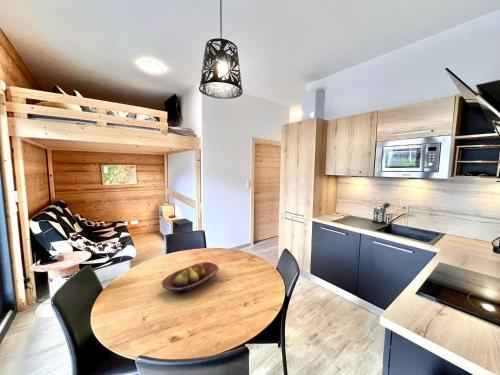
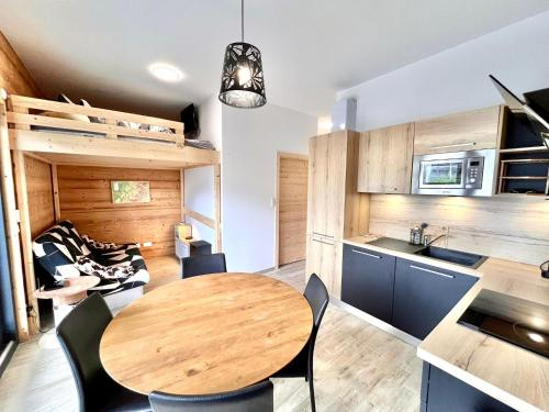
- fruit bowl (192, 274)
